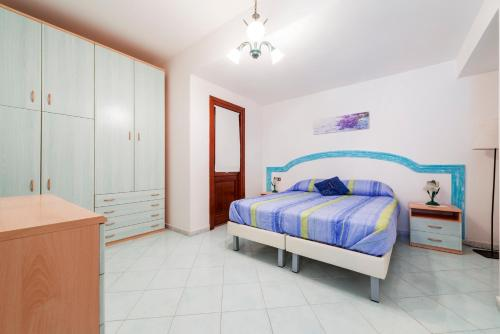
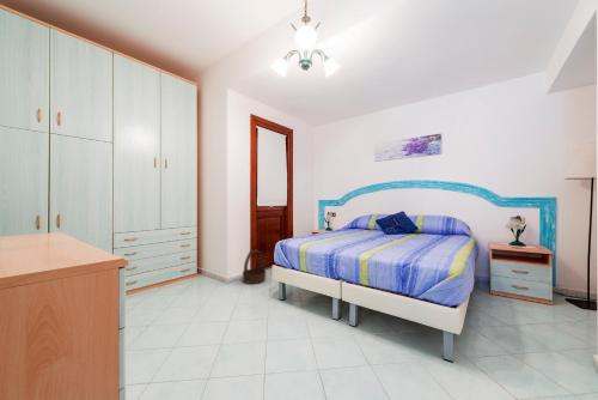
+ basket (254, 268)
